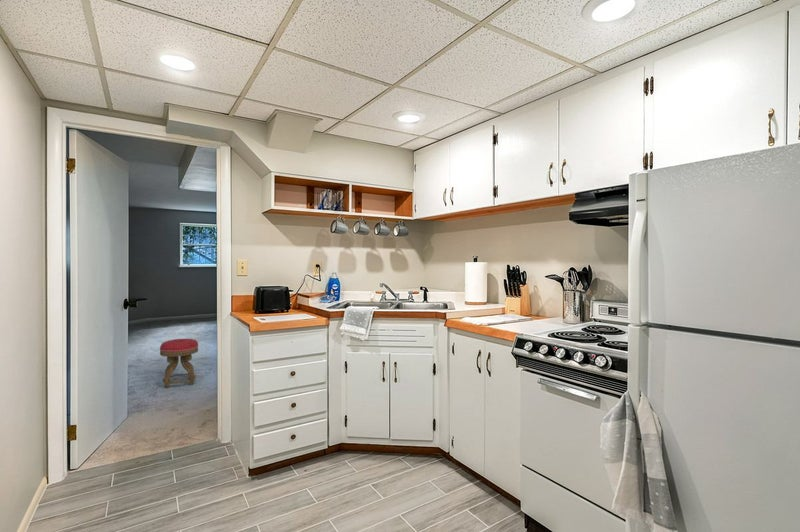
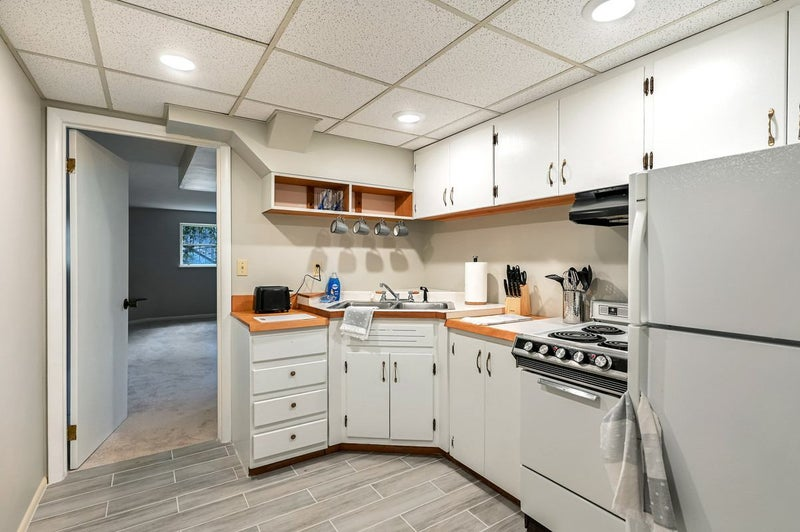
- stool (178, 360)
